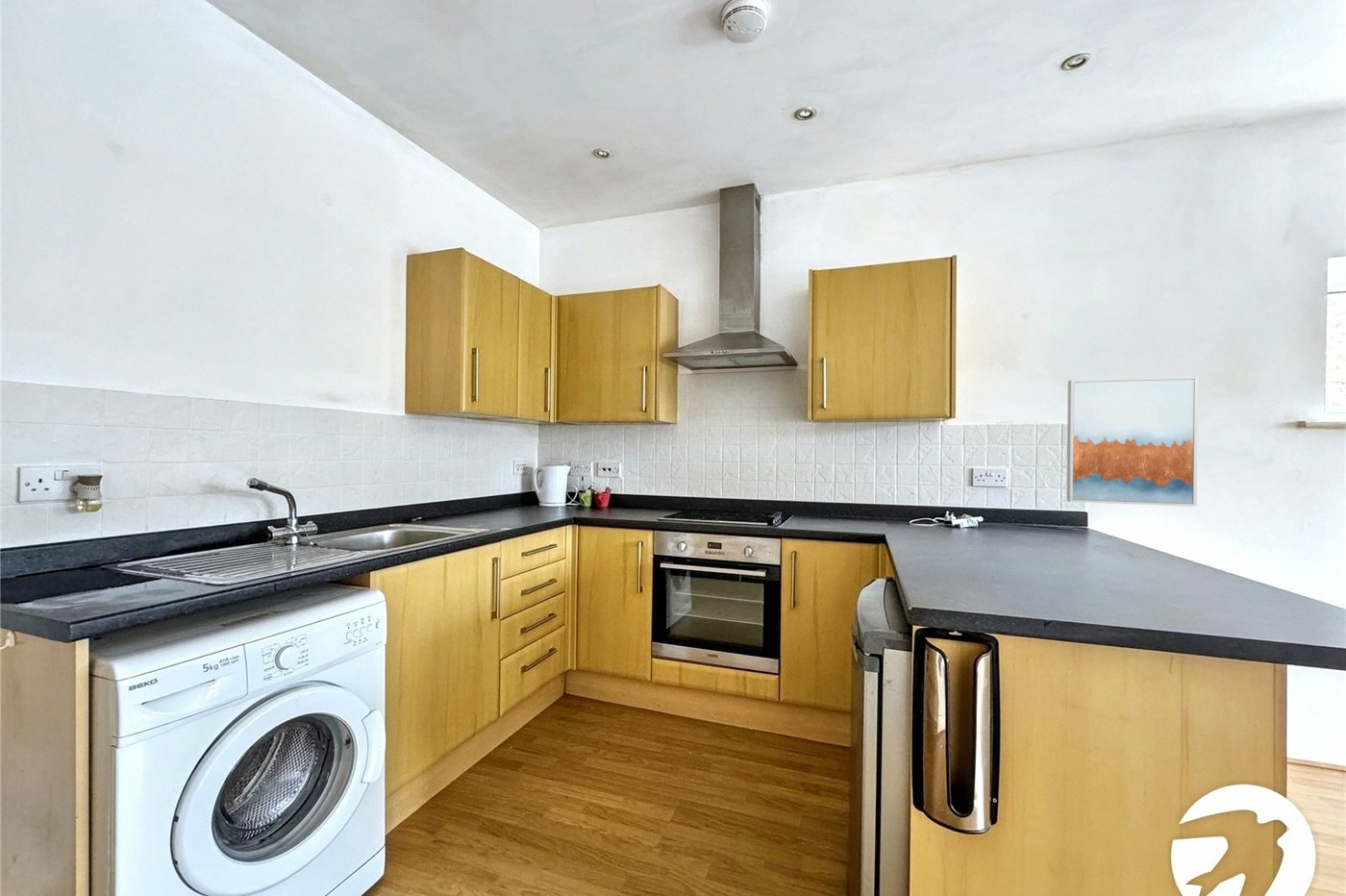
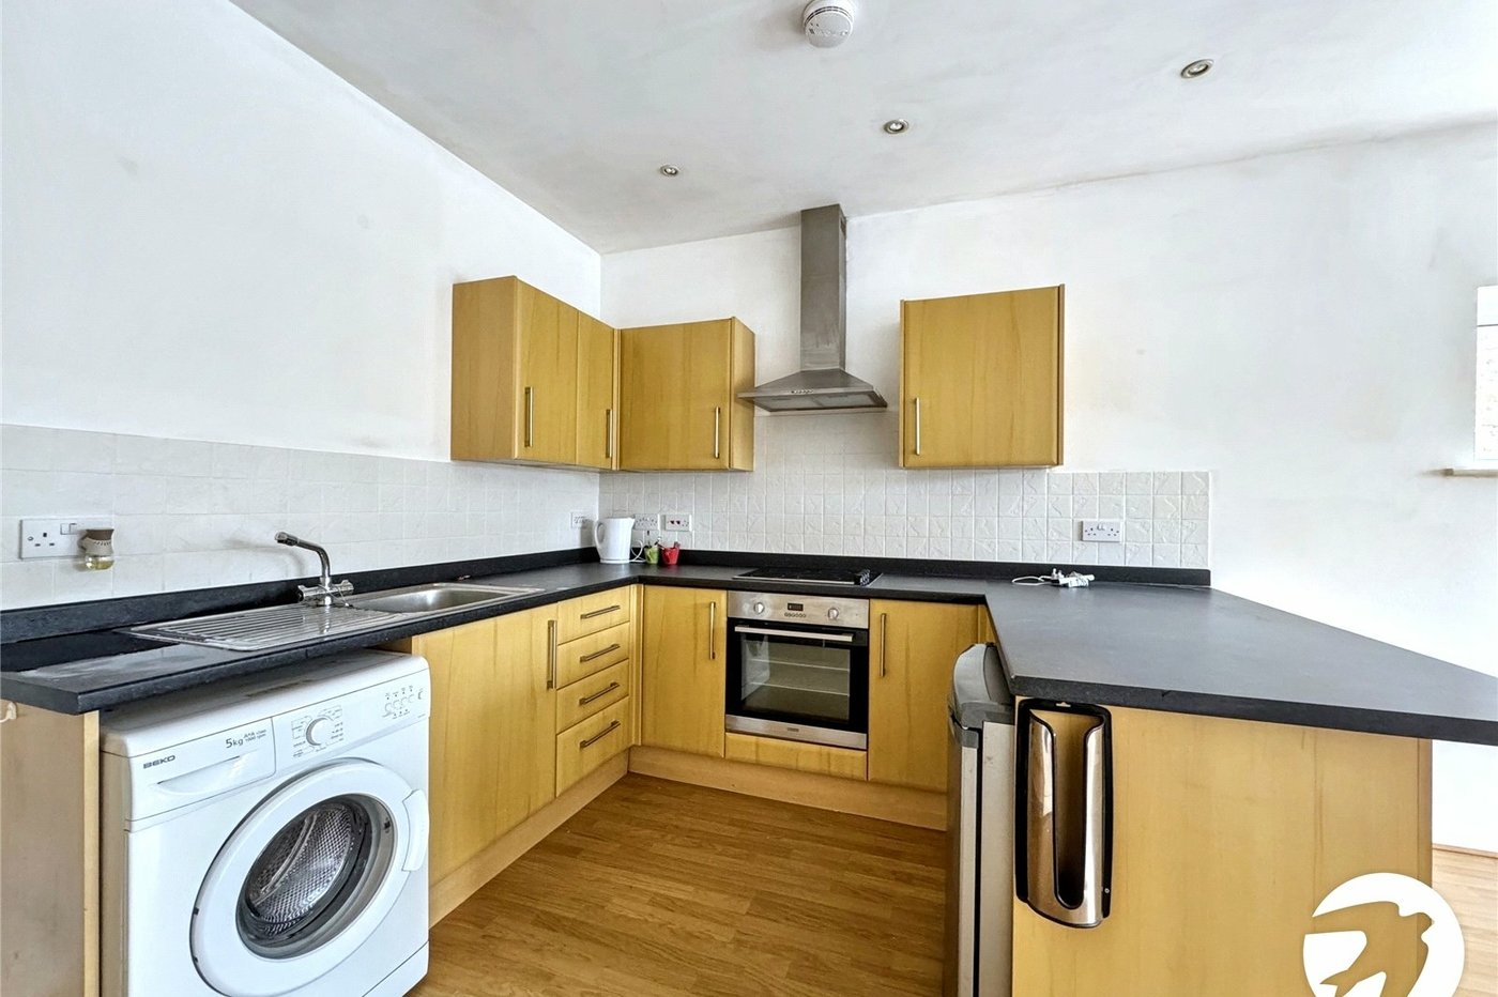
- wall art (1130, 440)
